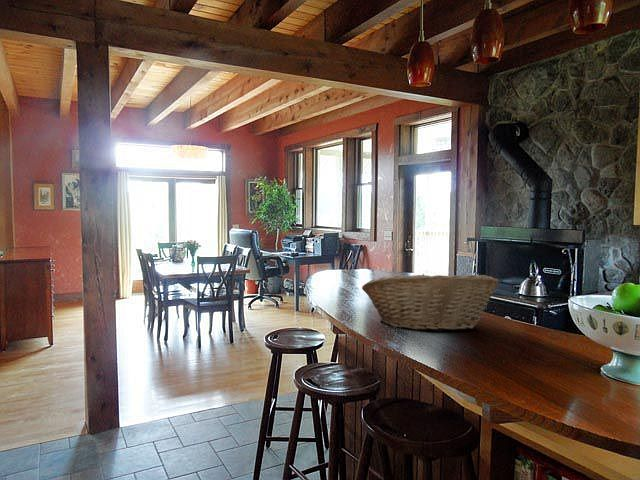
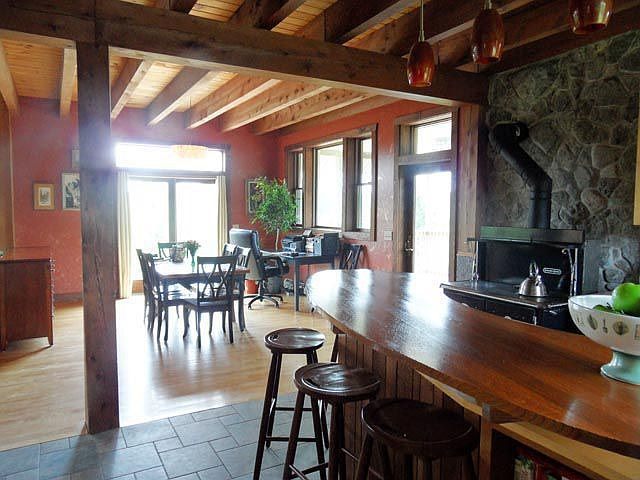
- fruit basket (428, 296)
